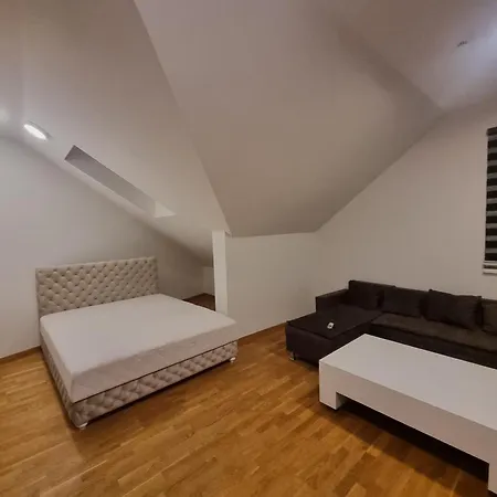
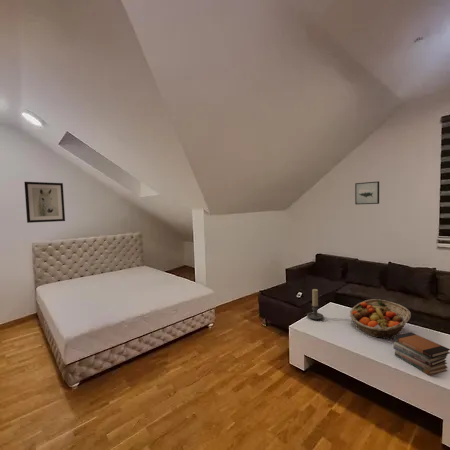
+ wall art (45, 202)
+ book stack (419, 352)
+ fruit basket (378, 317)
+ candle holder (316, 303)
+ wall art (367, 193)
